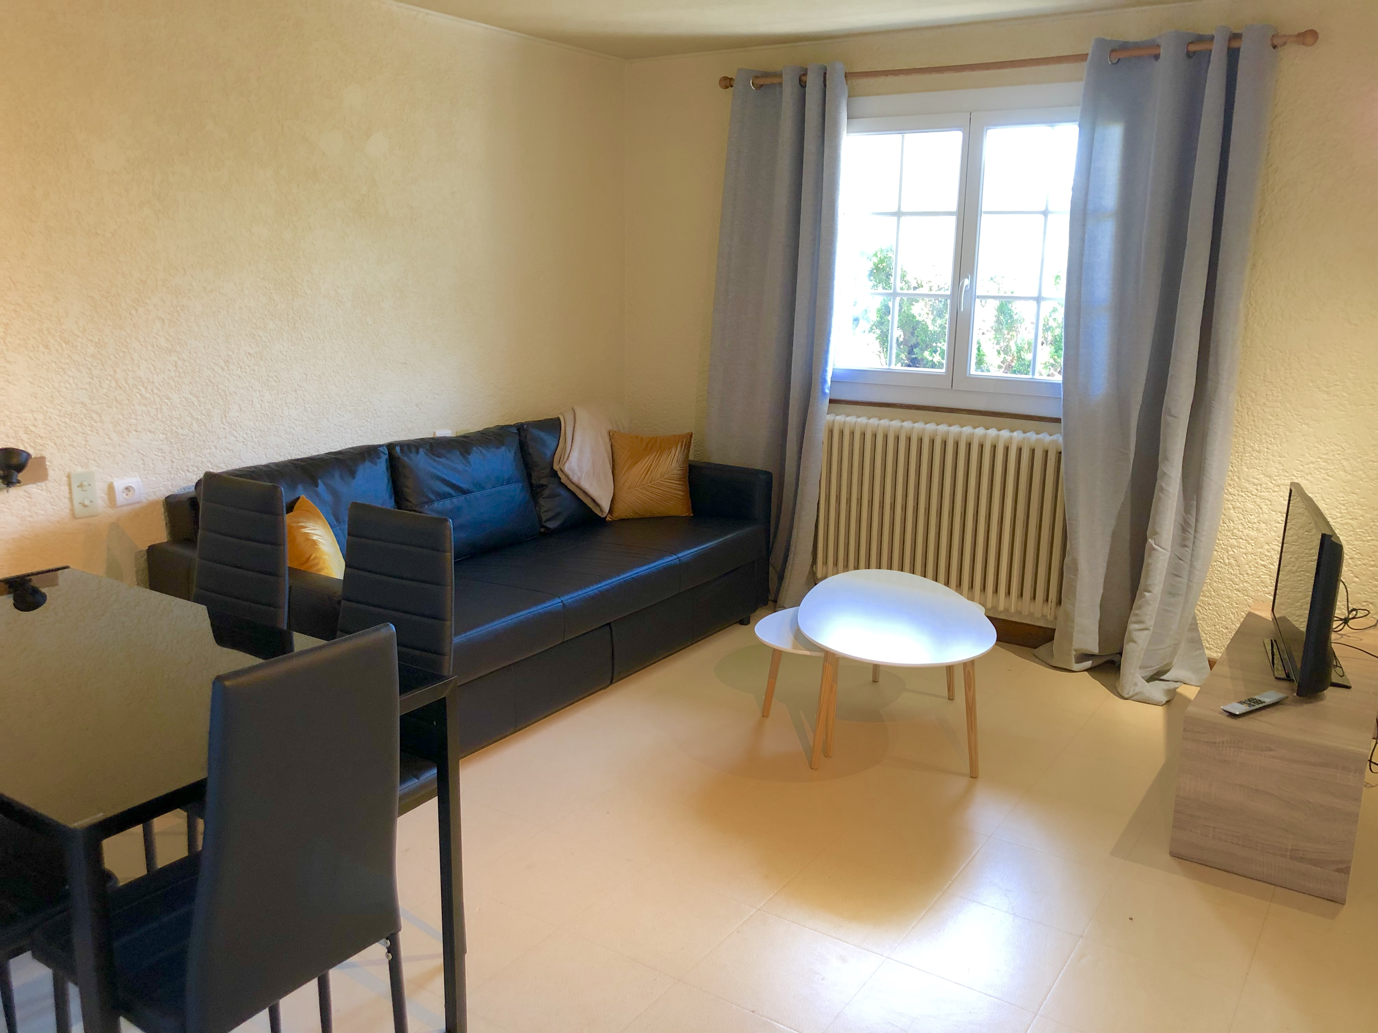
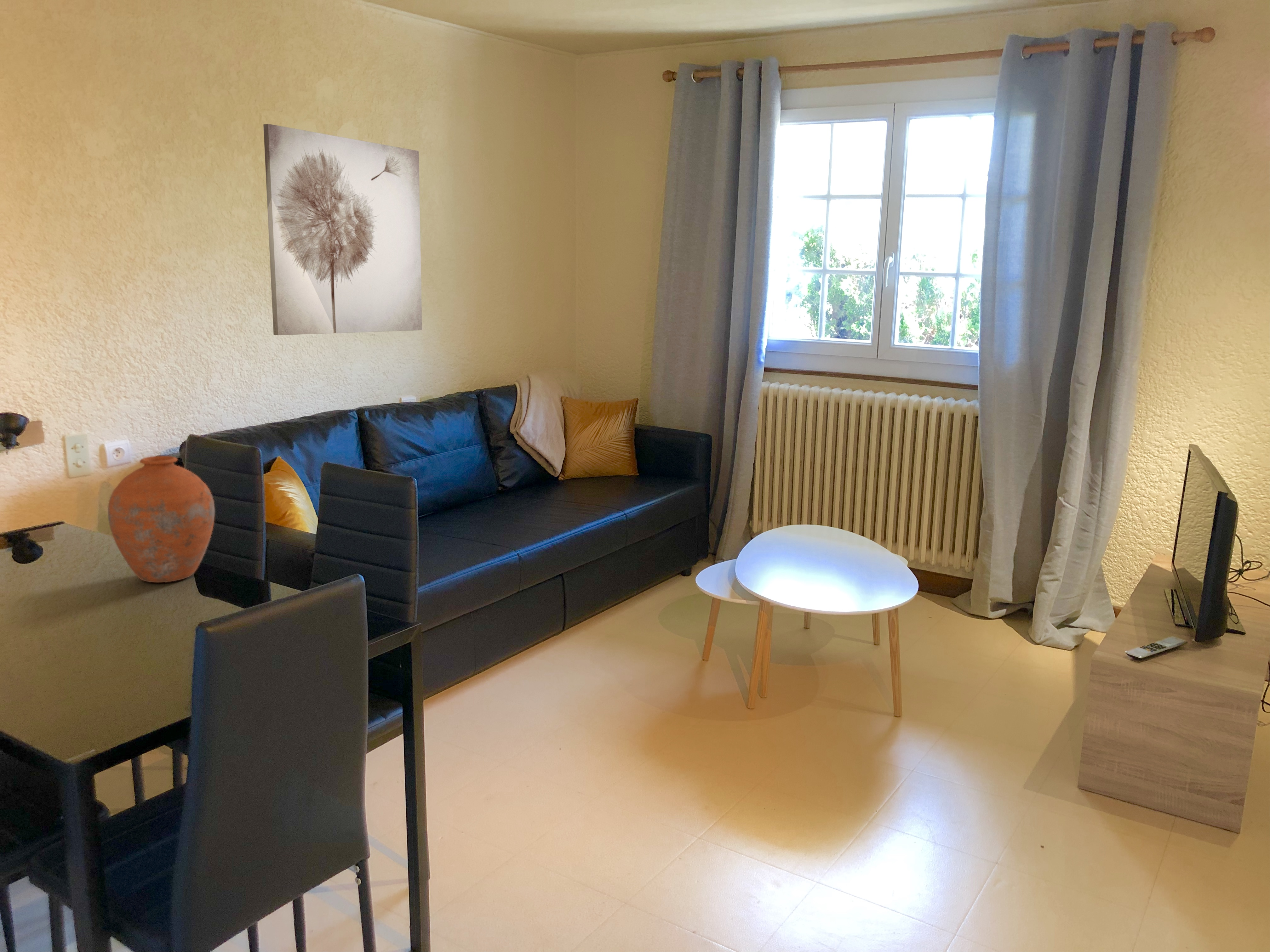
+ wall art (350, 237)
+ vase (163, 518)
